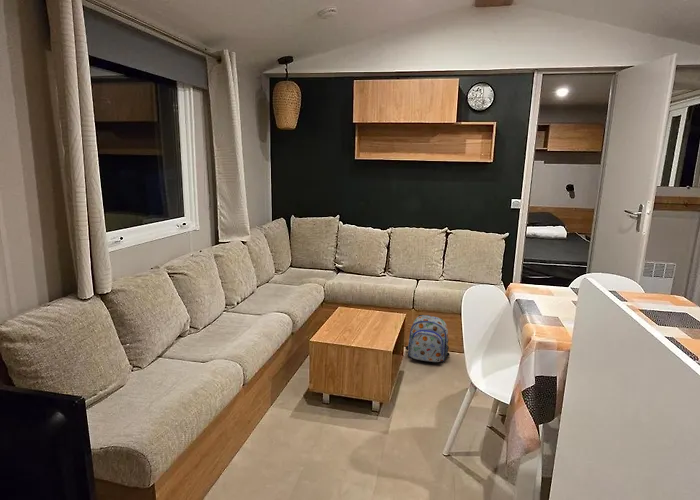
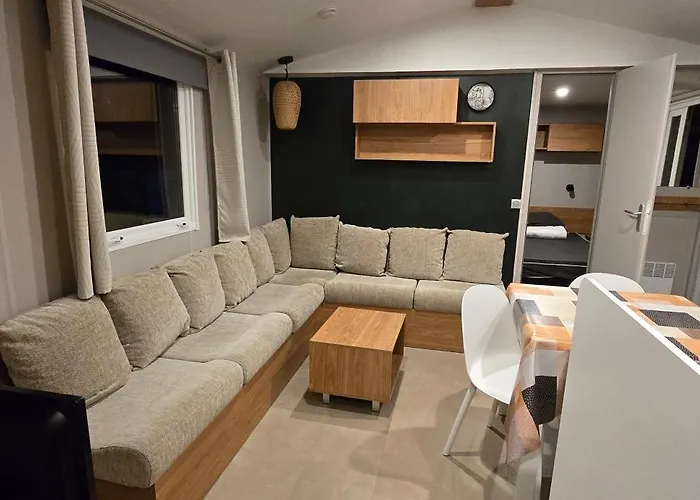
- backpack (427, 338)
